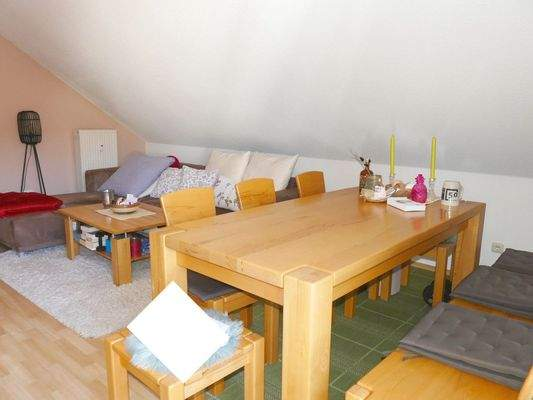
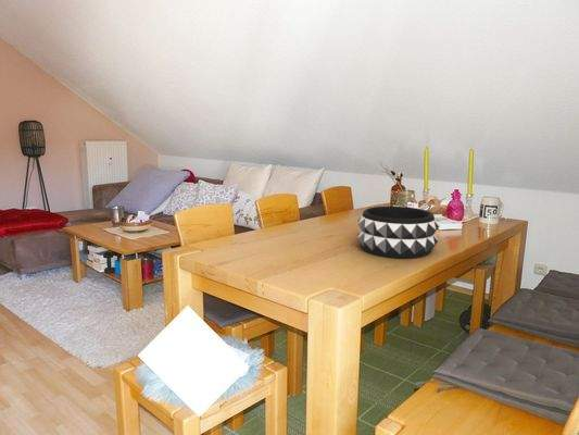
+ decorative bowl (397, 231)
